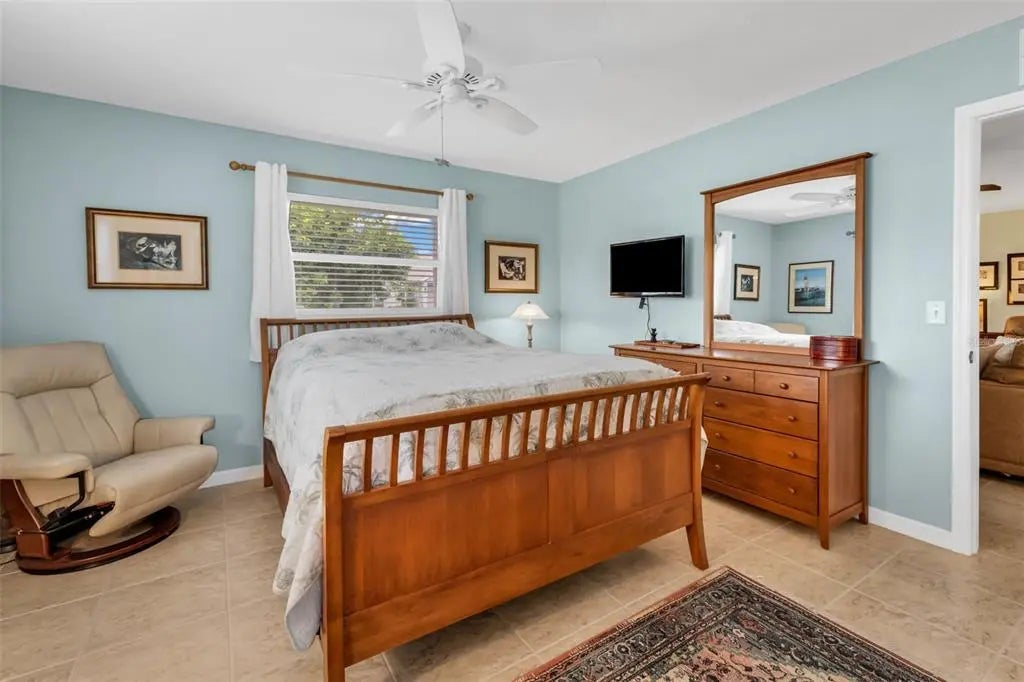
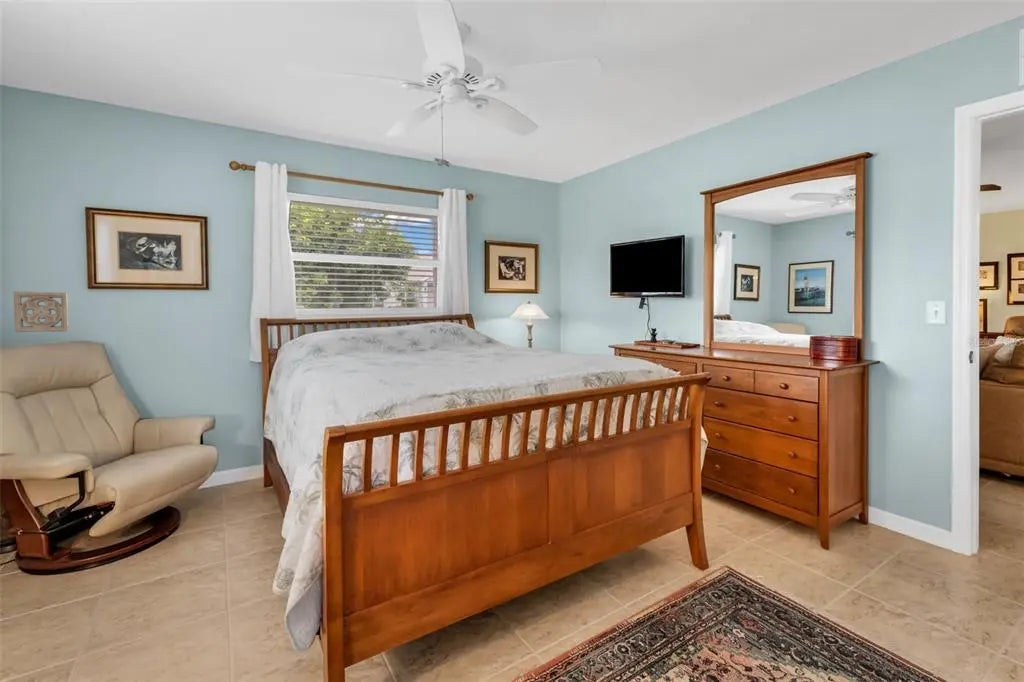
+ wall ornament (41, 312)
